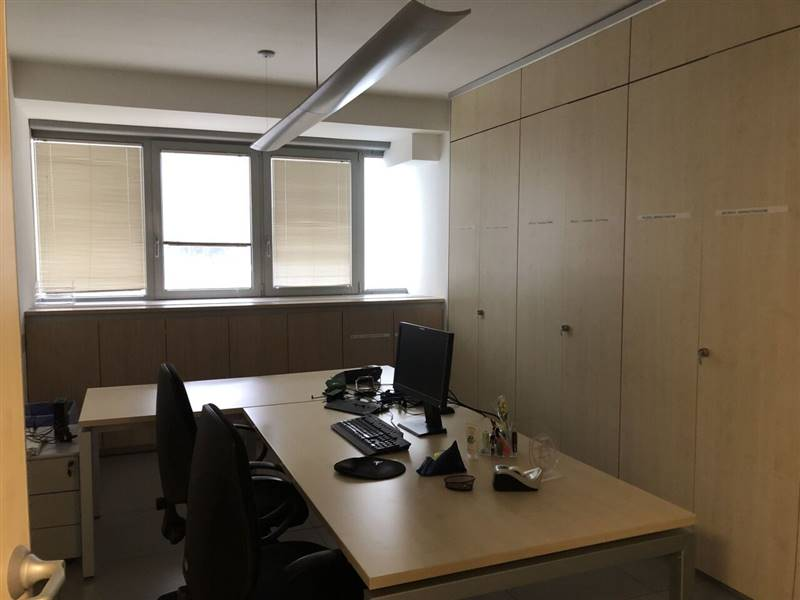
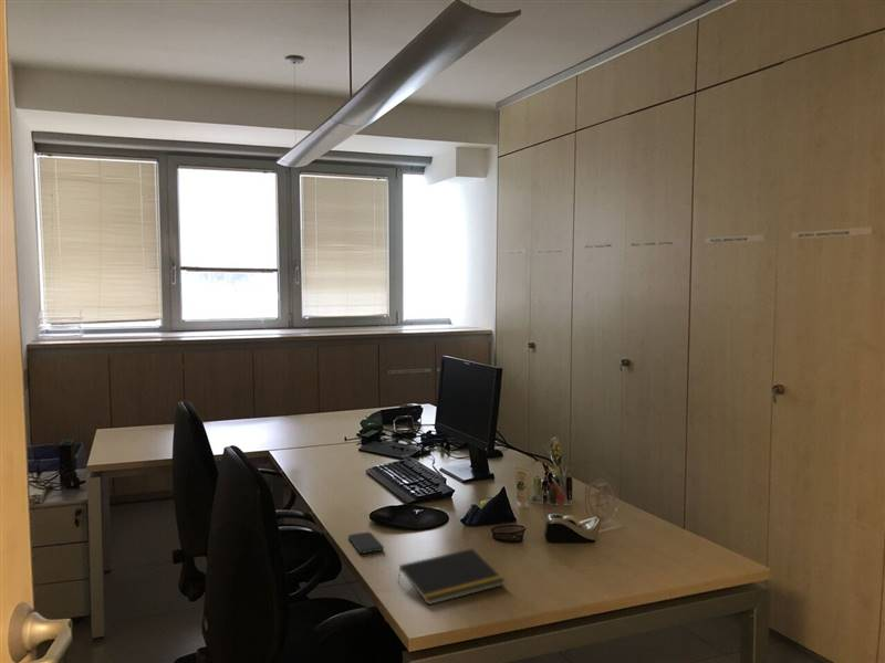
+ smartphone (365, 541)
+ notepad (451, 575)
